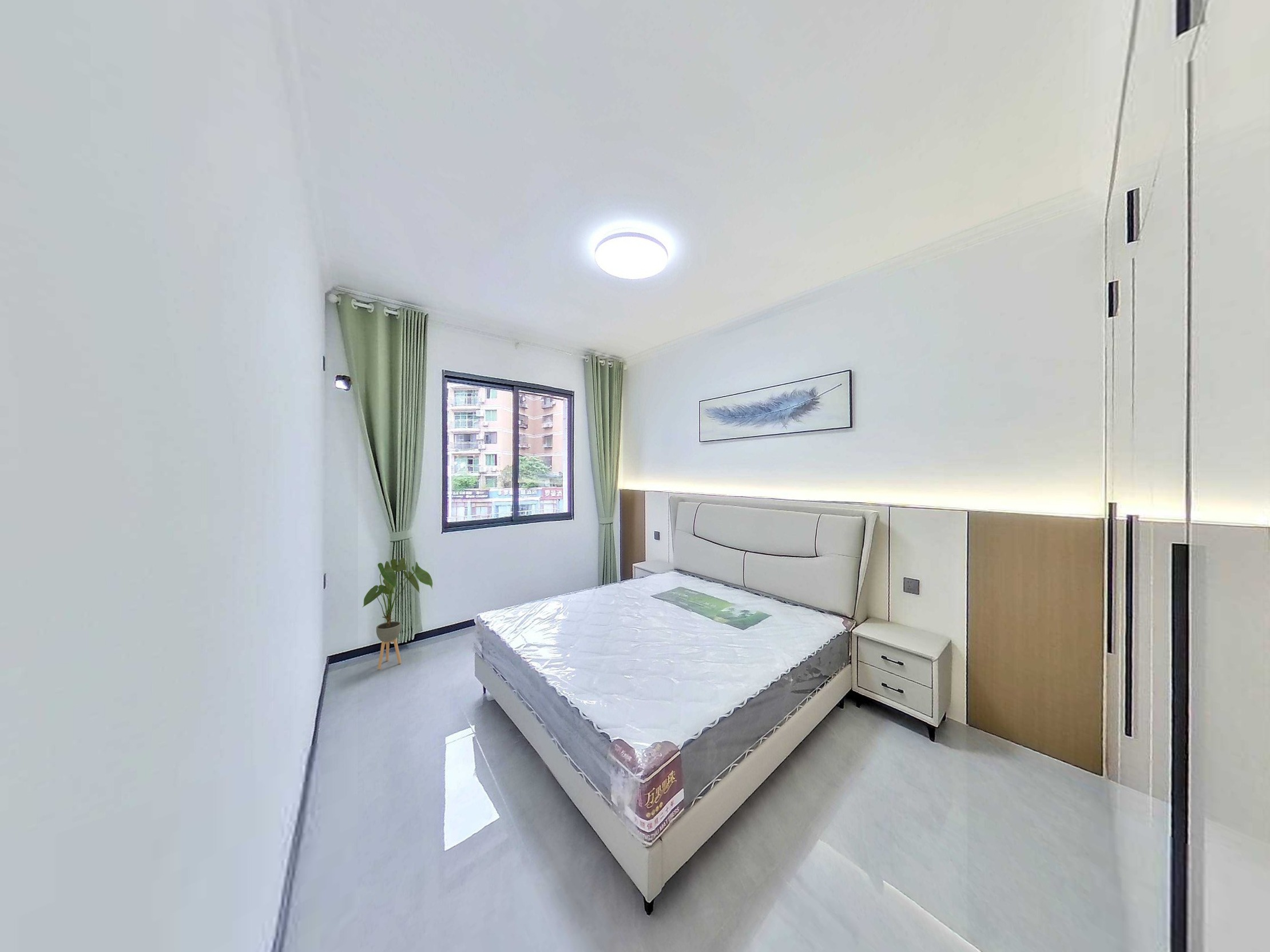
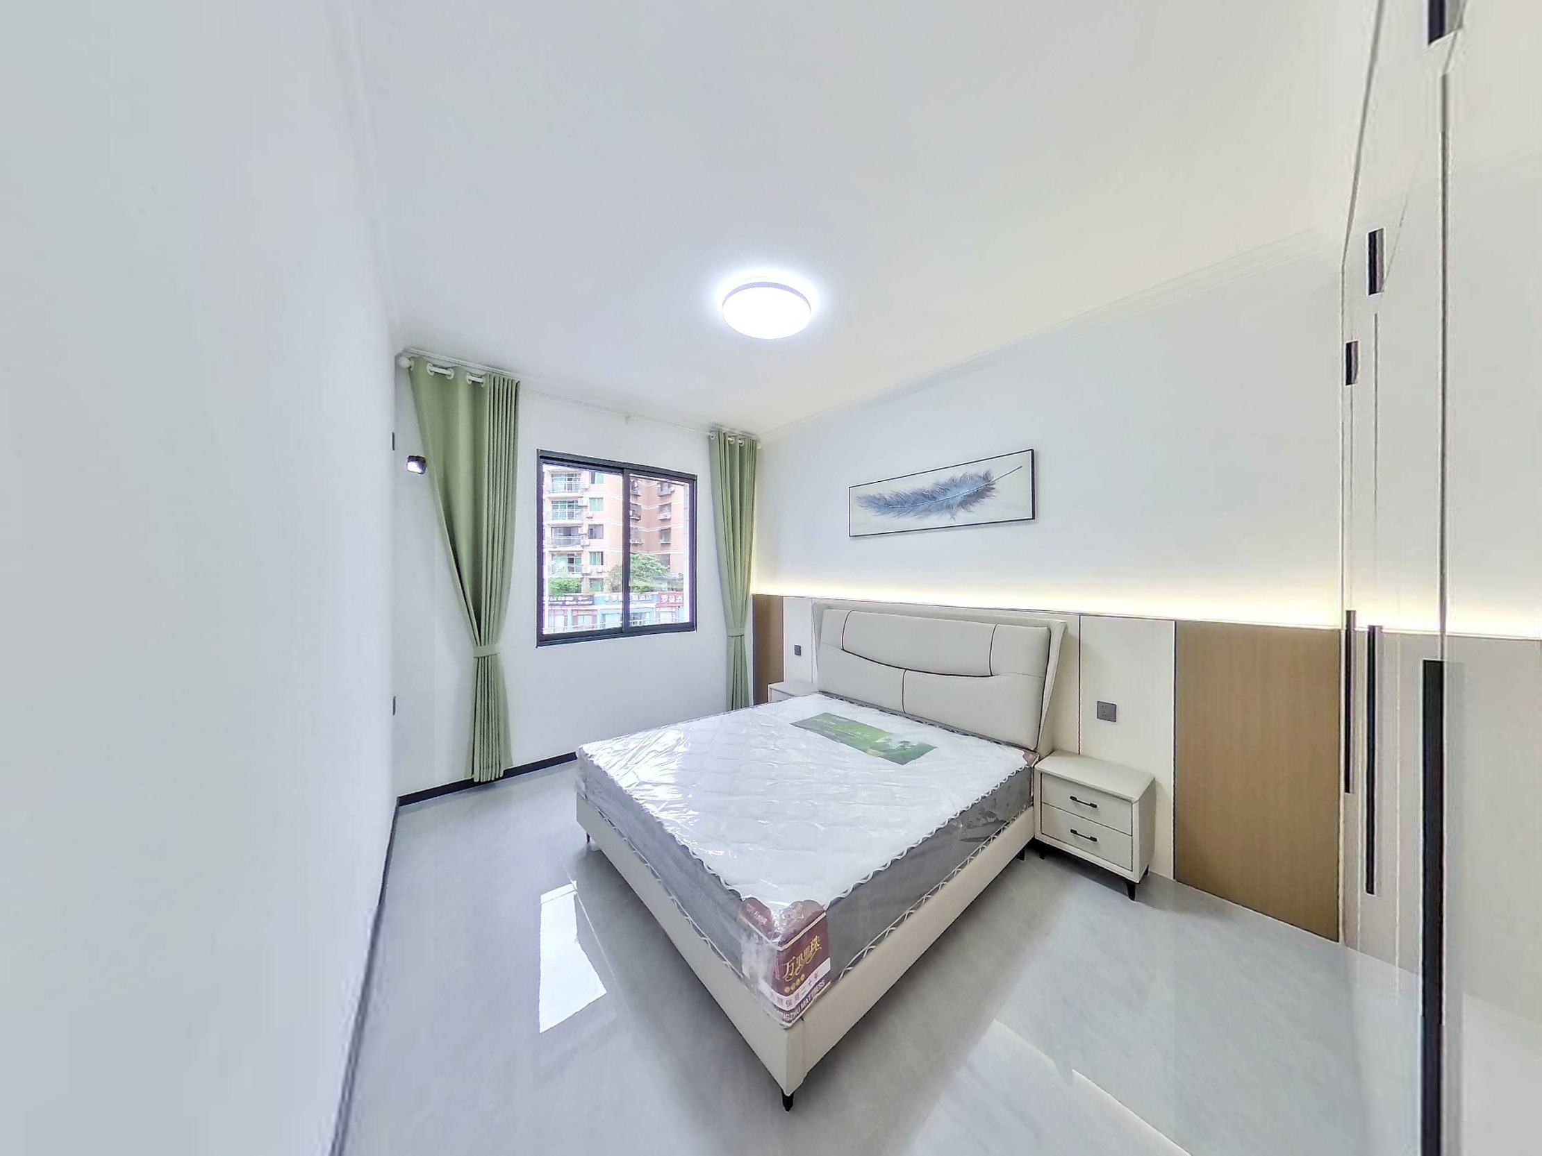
- house plant (393, 610)
